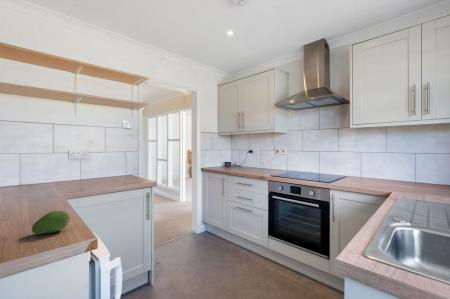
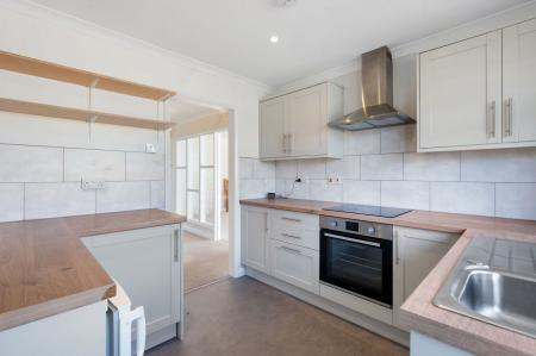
- fruit (51, 221)
